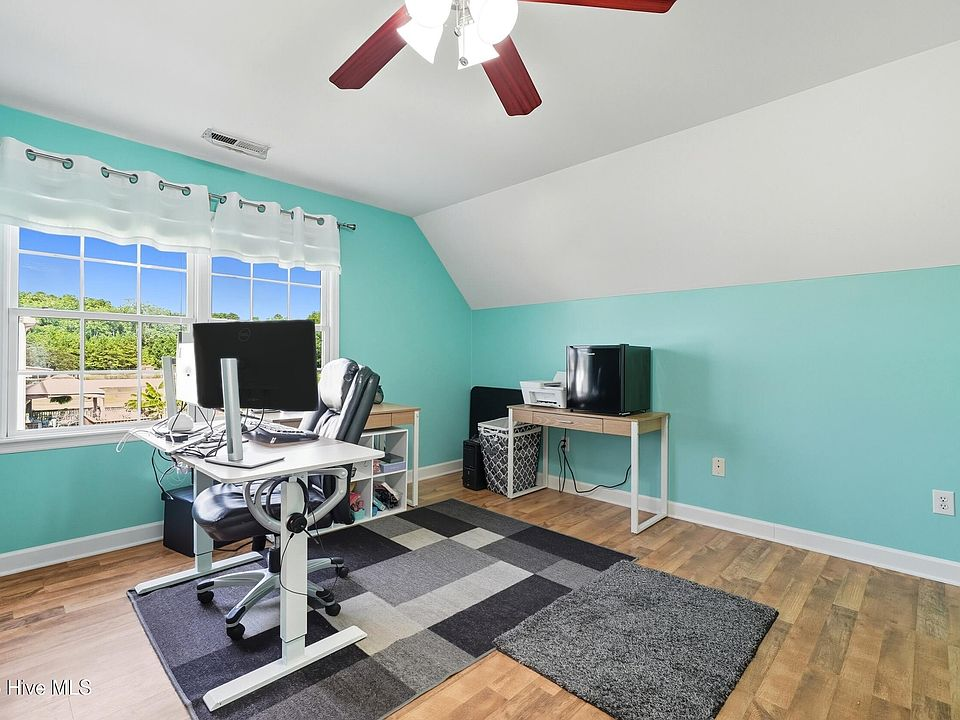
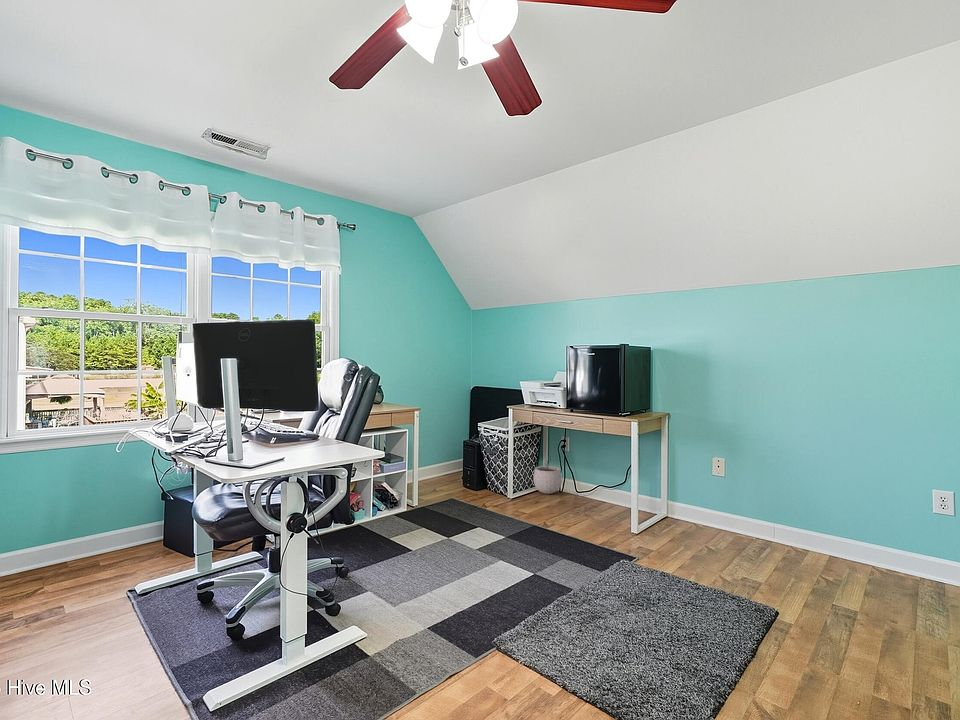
+ plant pot (547, 475)
